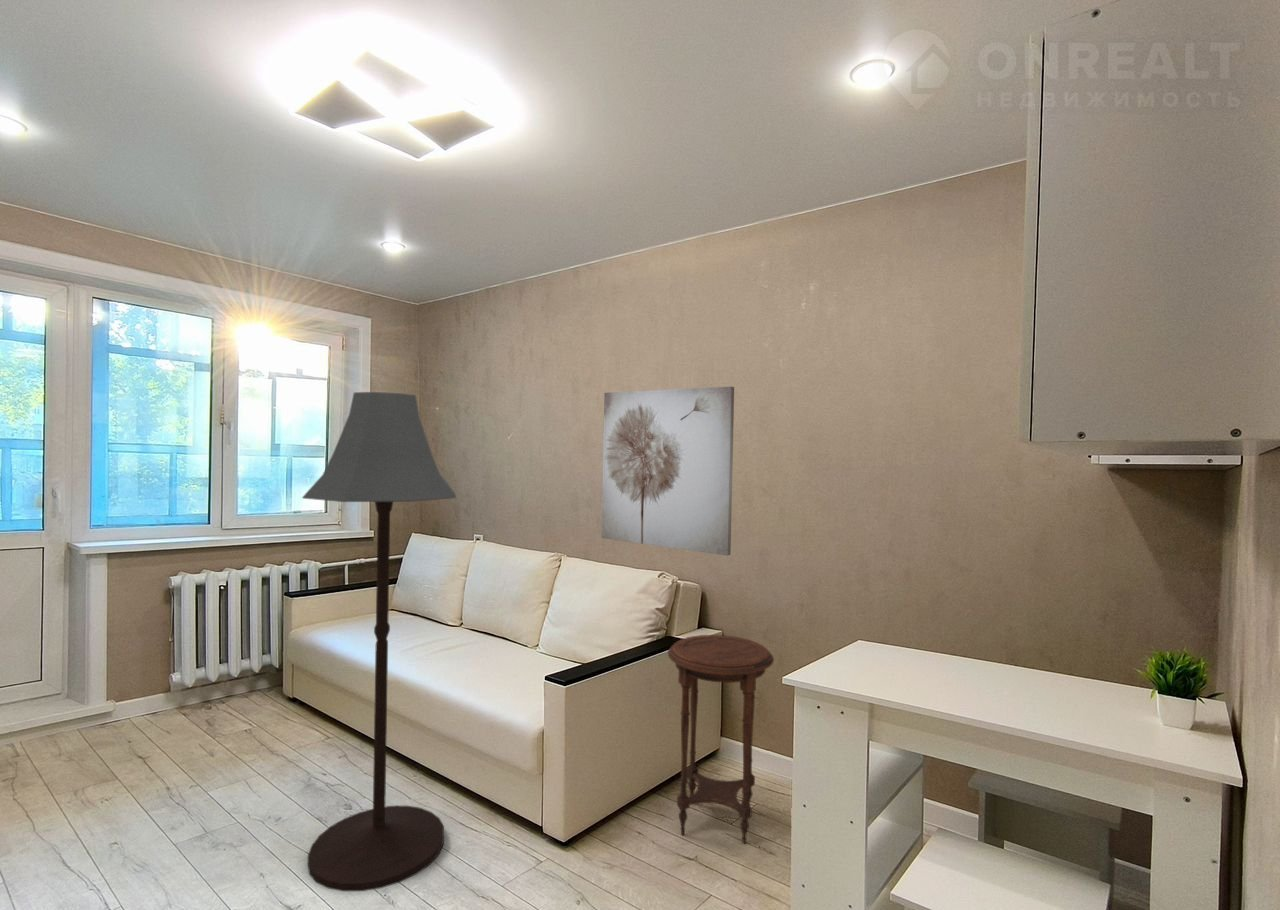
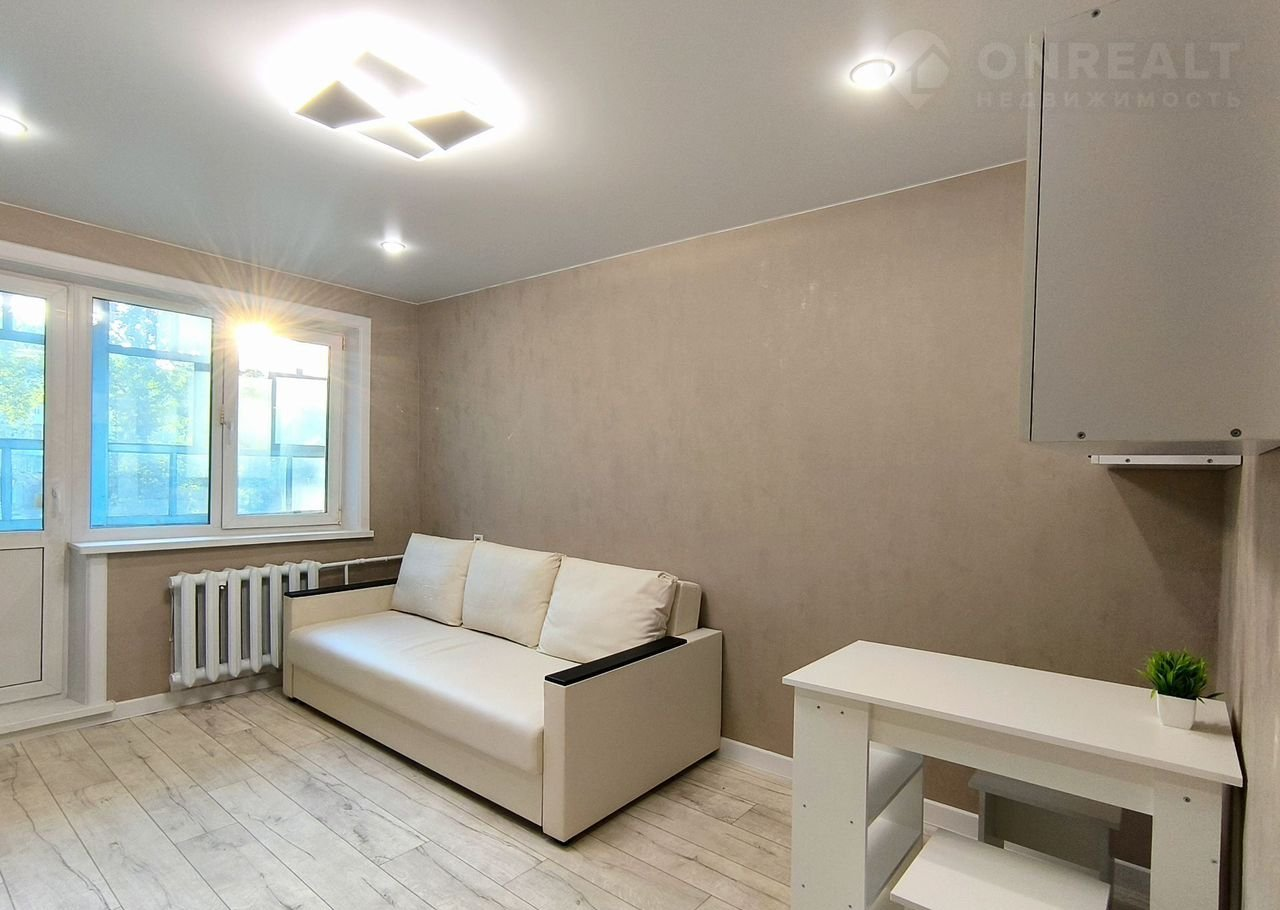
- wall art (662, 468)
- side table (695, 735)
- floor lamp (382, 622)
